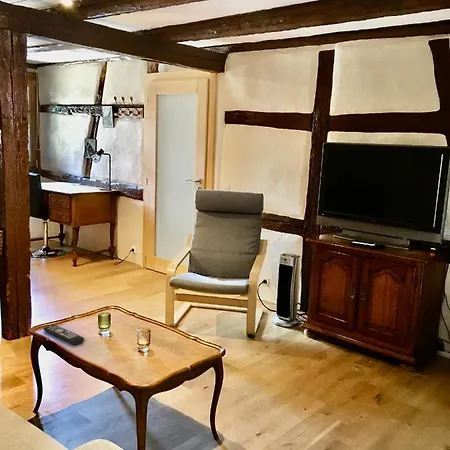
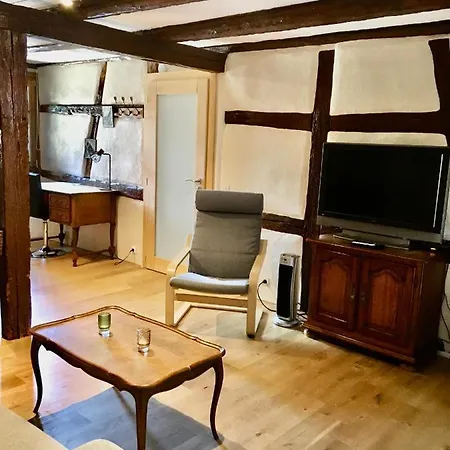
- remote control (63, 334)
